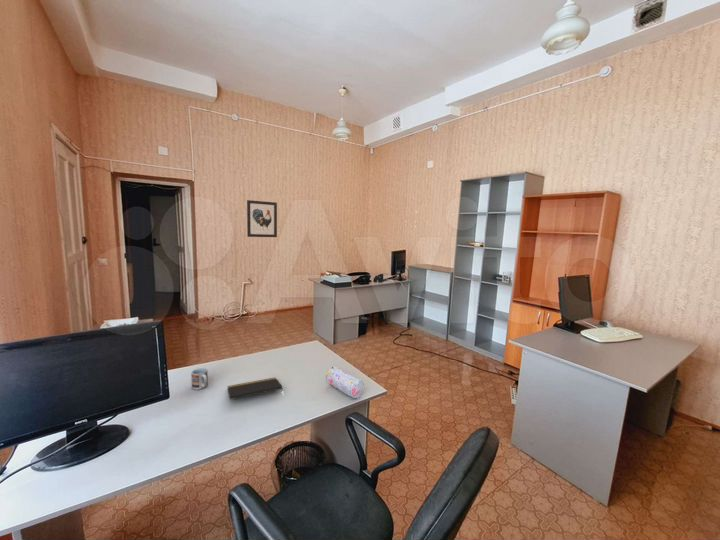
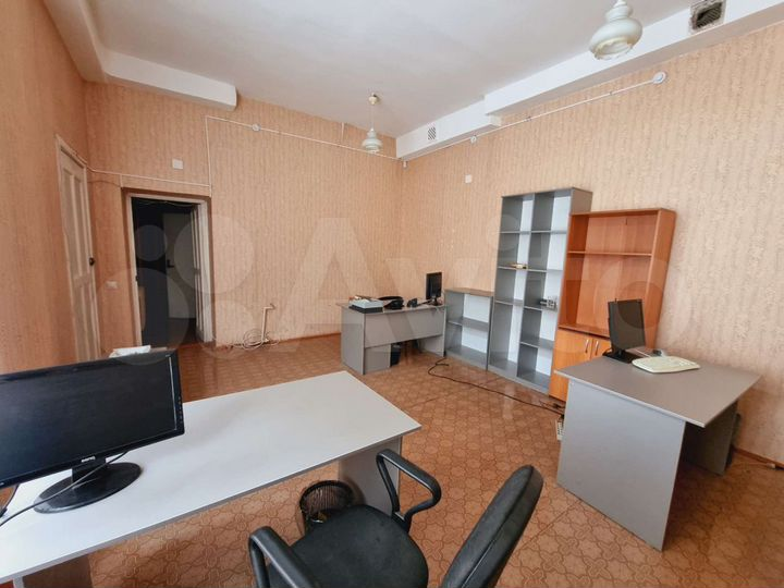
- wall art (262, 219)
- notepad (254, 387)
- pencil case (344, 381)
- cup (201, 379)
